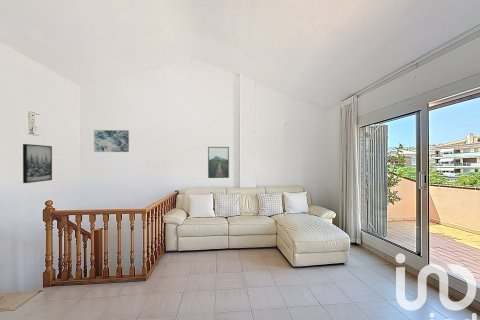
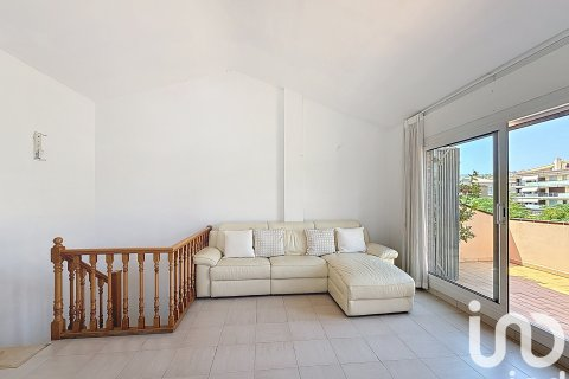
- wall art (38, 163)
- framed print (218, 162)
- wall art (111, 141)
